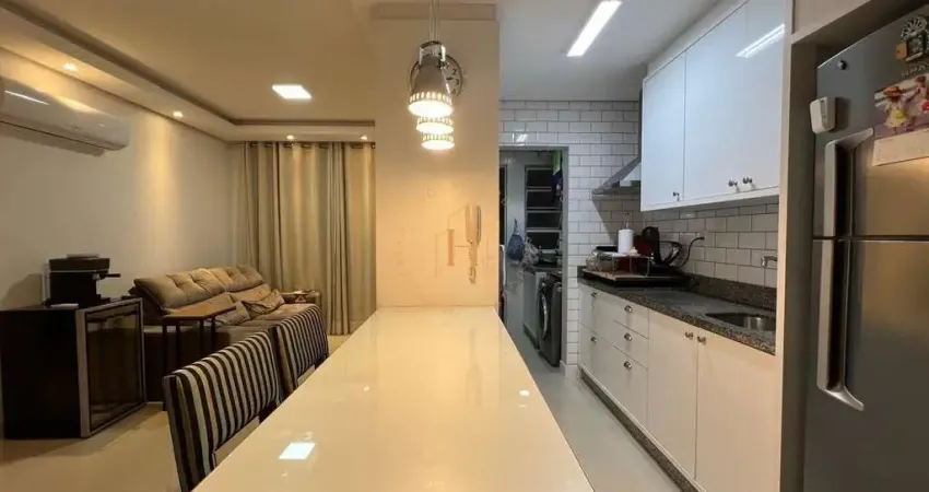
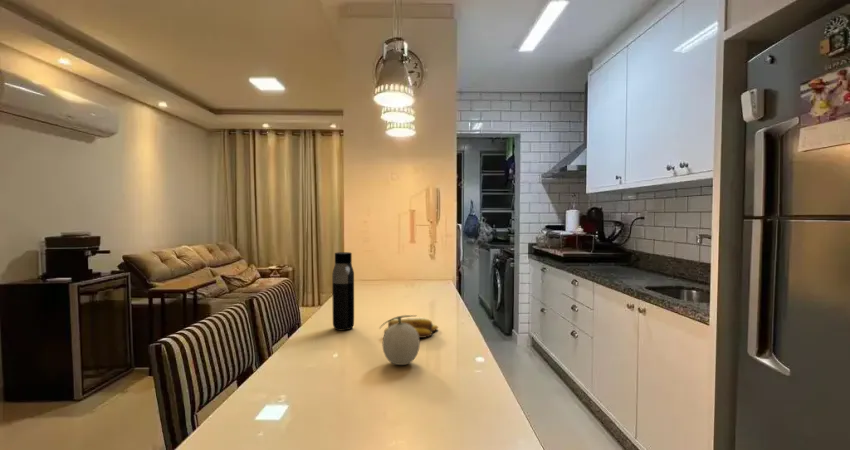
+ water bottle (343, 290)
+ fruit (399, 337)
+ banana (410, 324)
